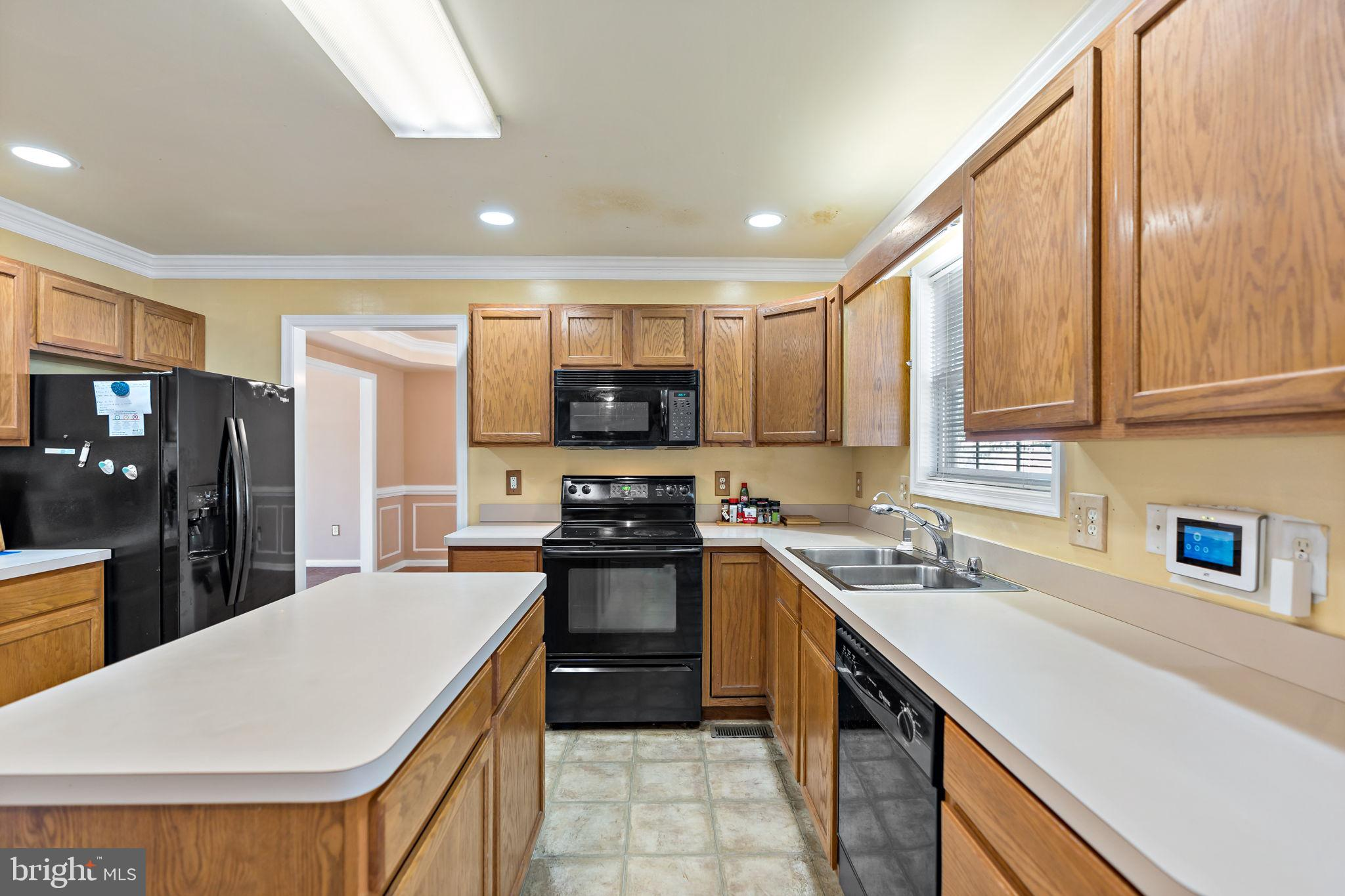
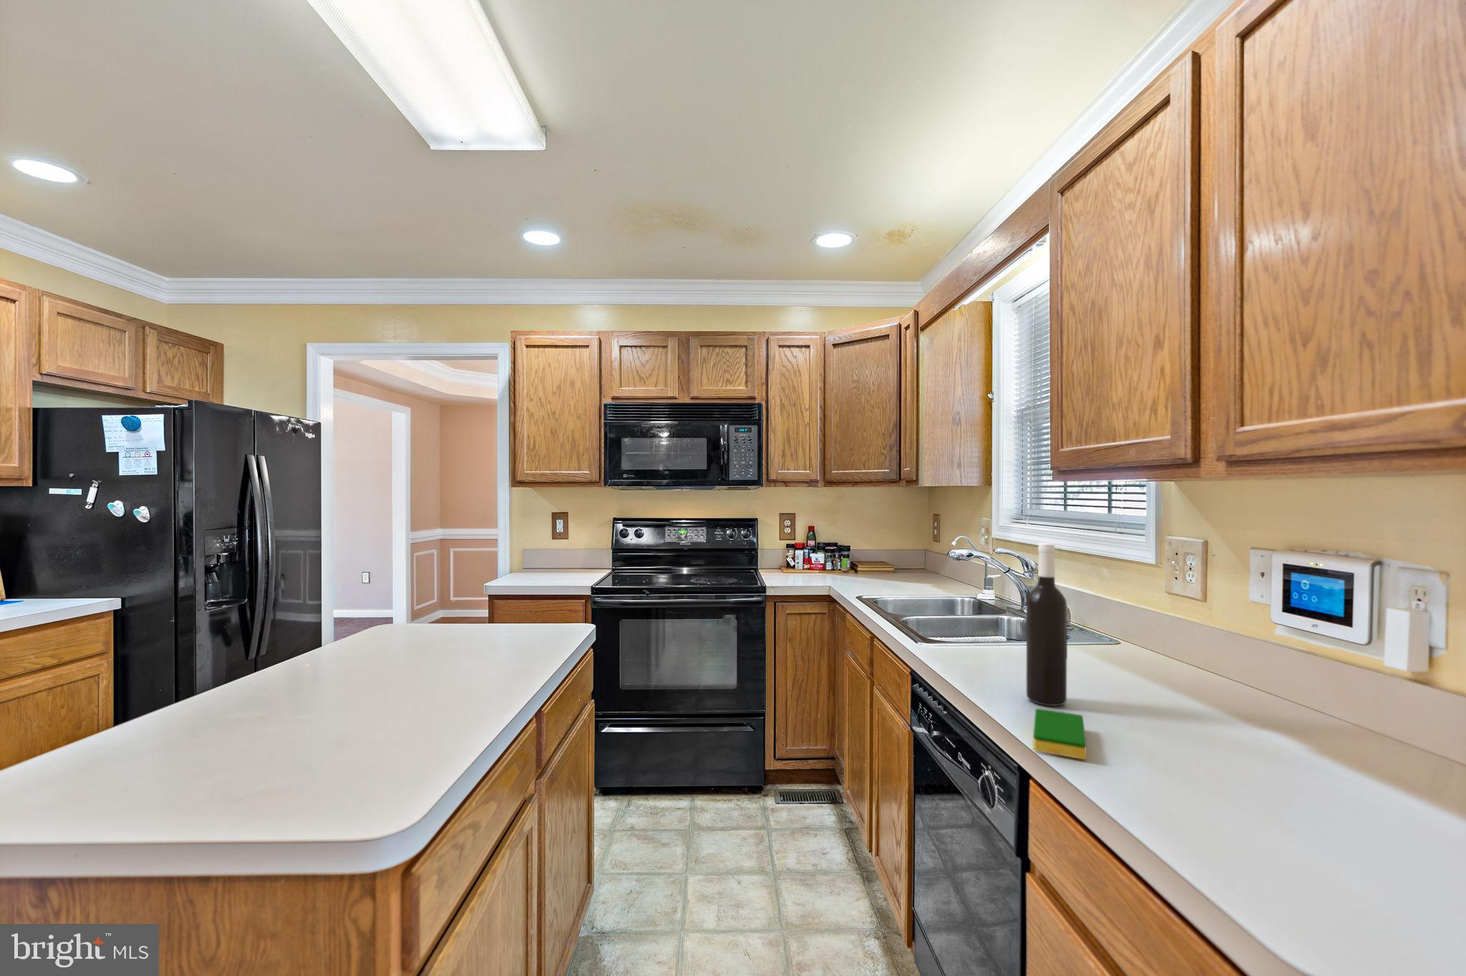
+ wine bottle (1045, 622)
+ dish sponge (1058, 732)
